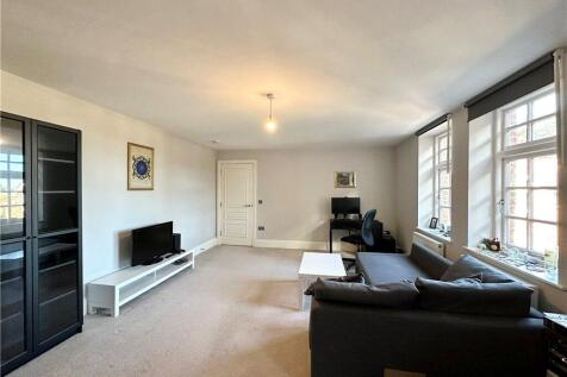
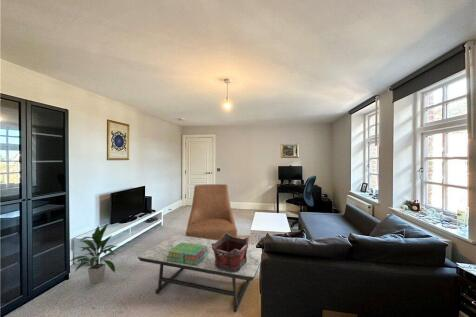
+ decorative container (231, 251)
+ chair (211, 217)
+ indoor plant (97, 254)
+ coffee table (205, 269)
+ stack of books (188, 252)
